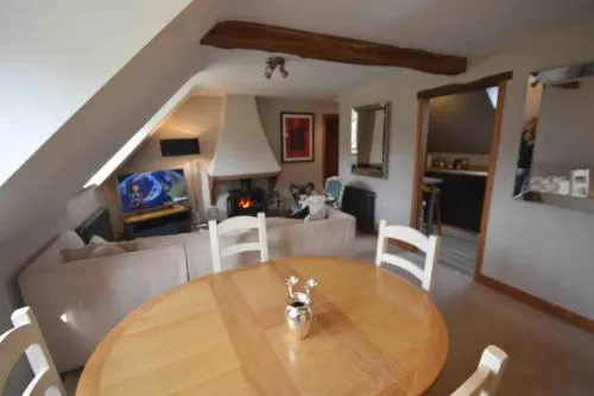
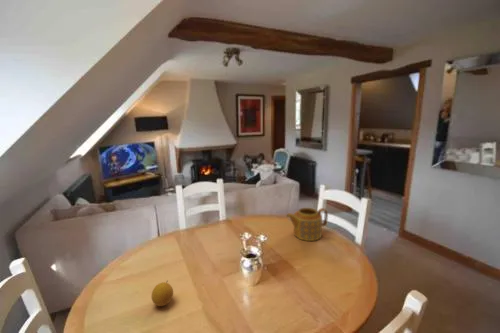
+ fruit (162, 294)
+ teapot (306, 222)
